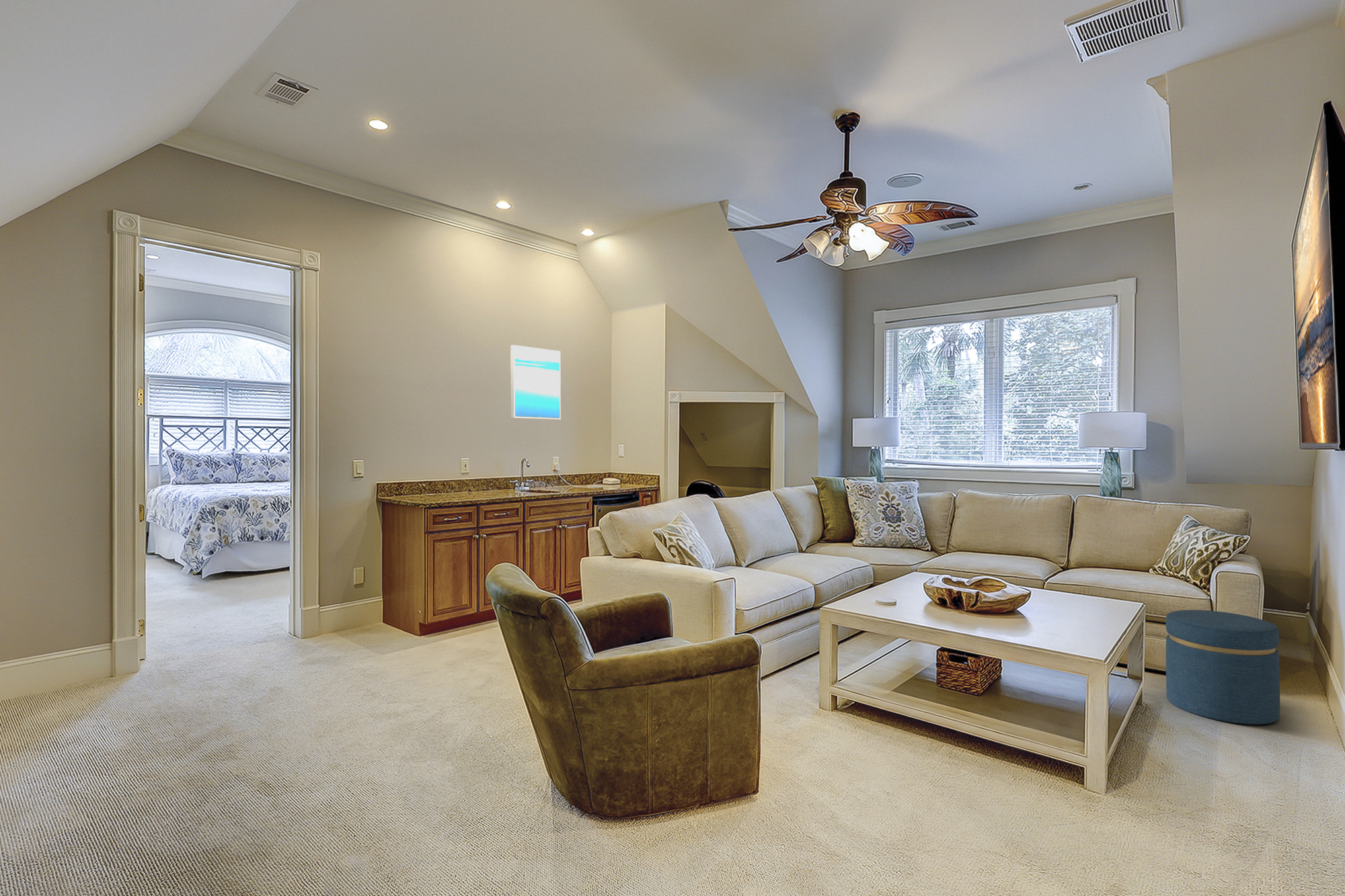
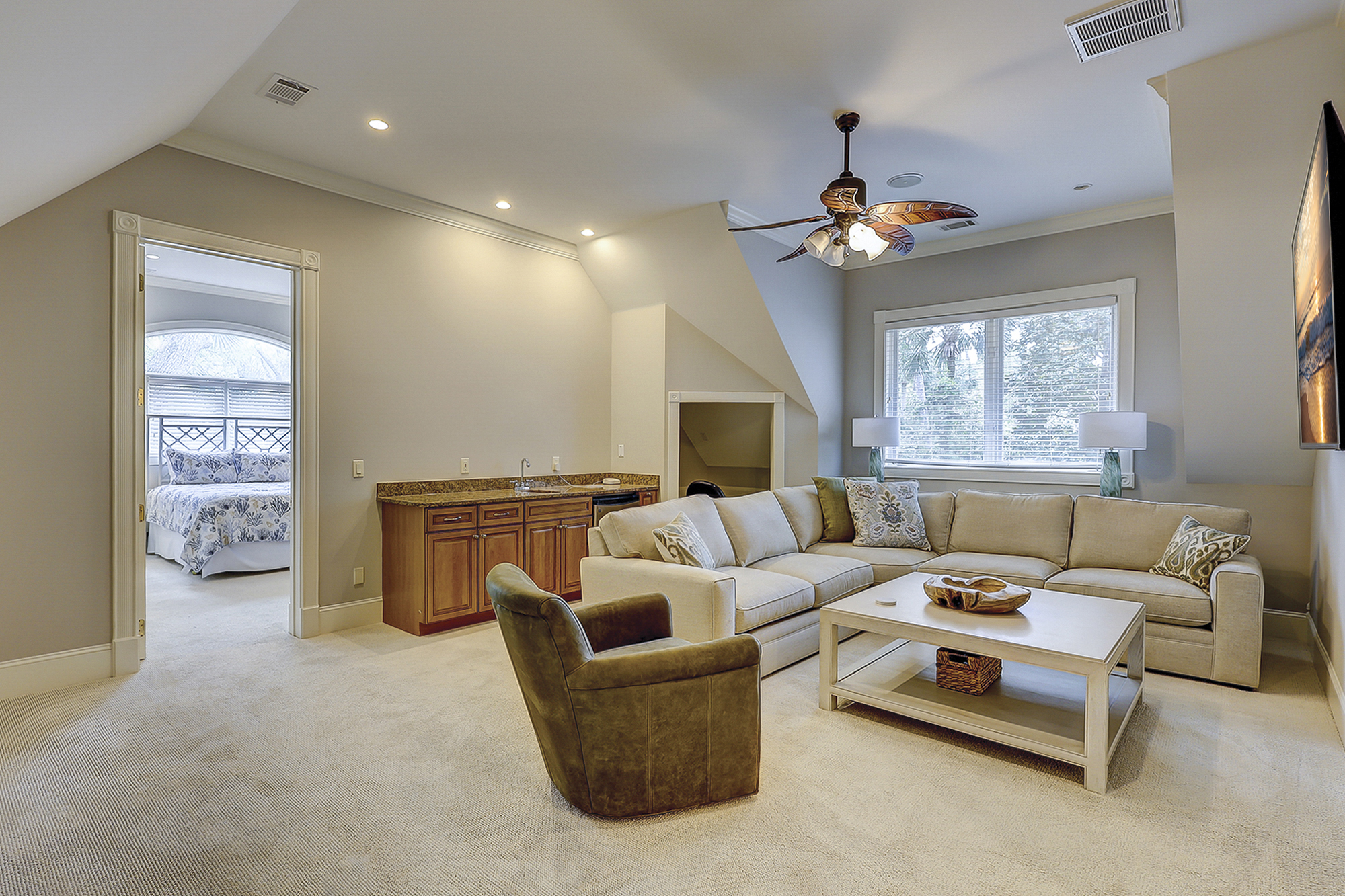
- ottoman (1220, 662)
- wall art (536, 383)
